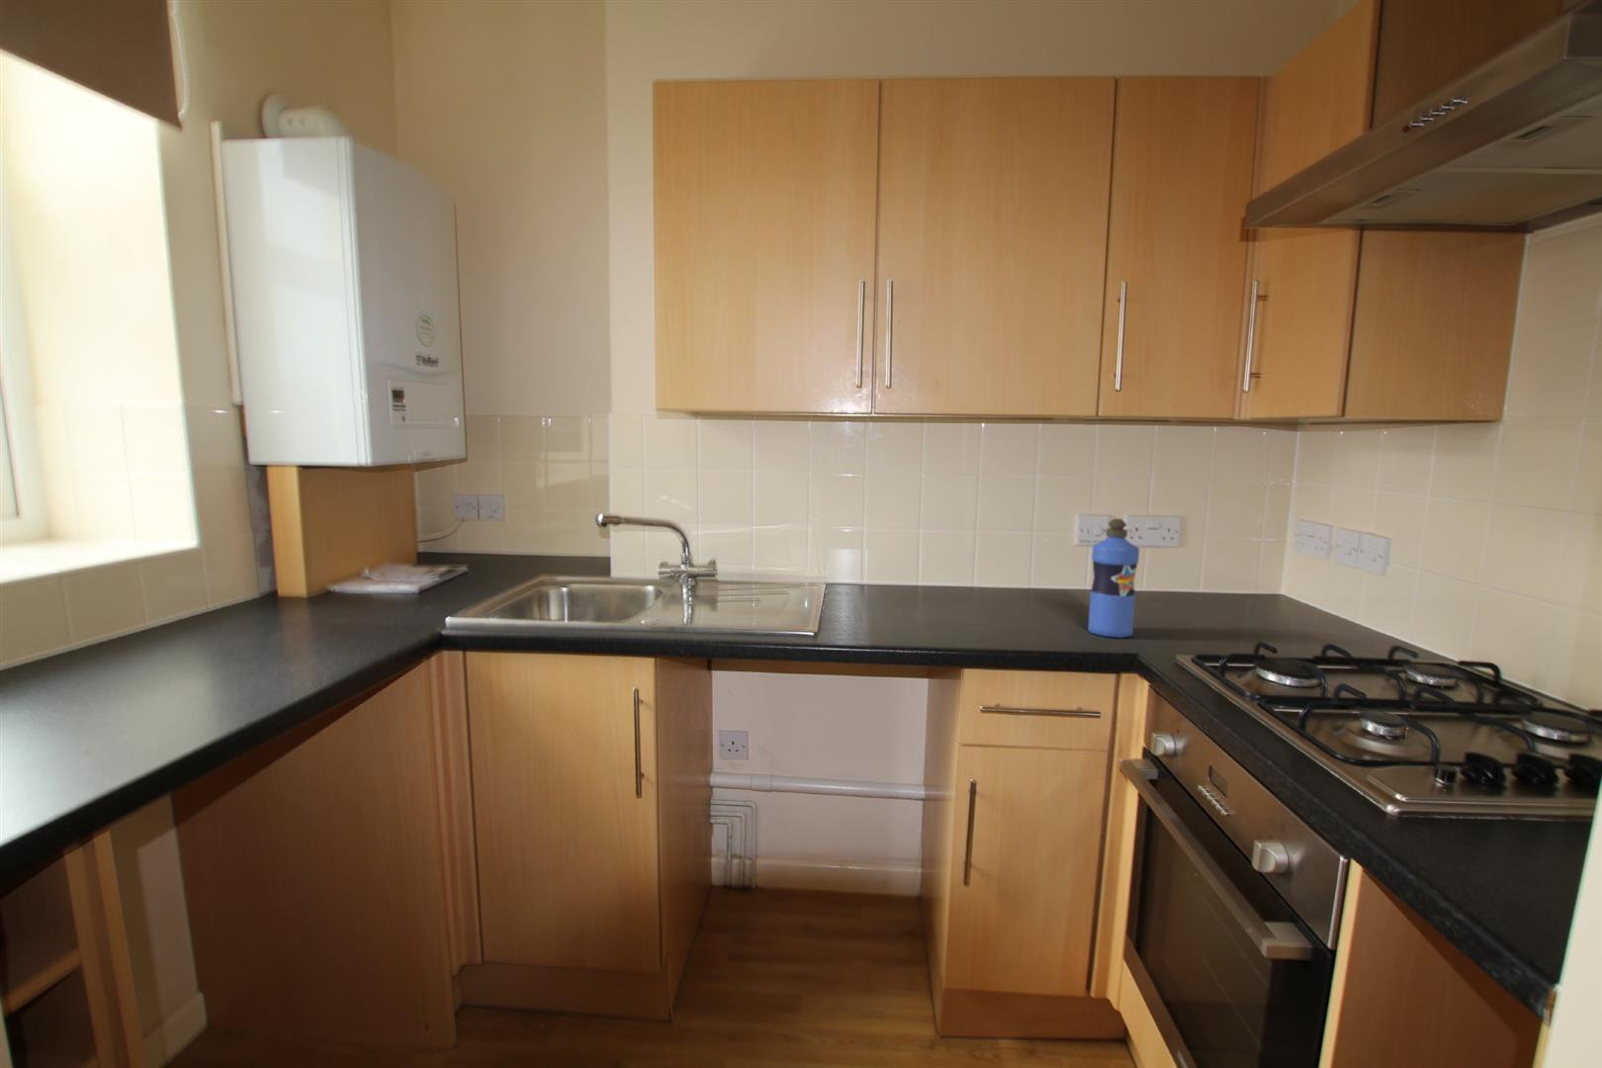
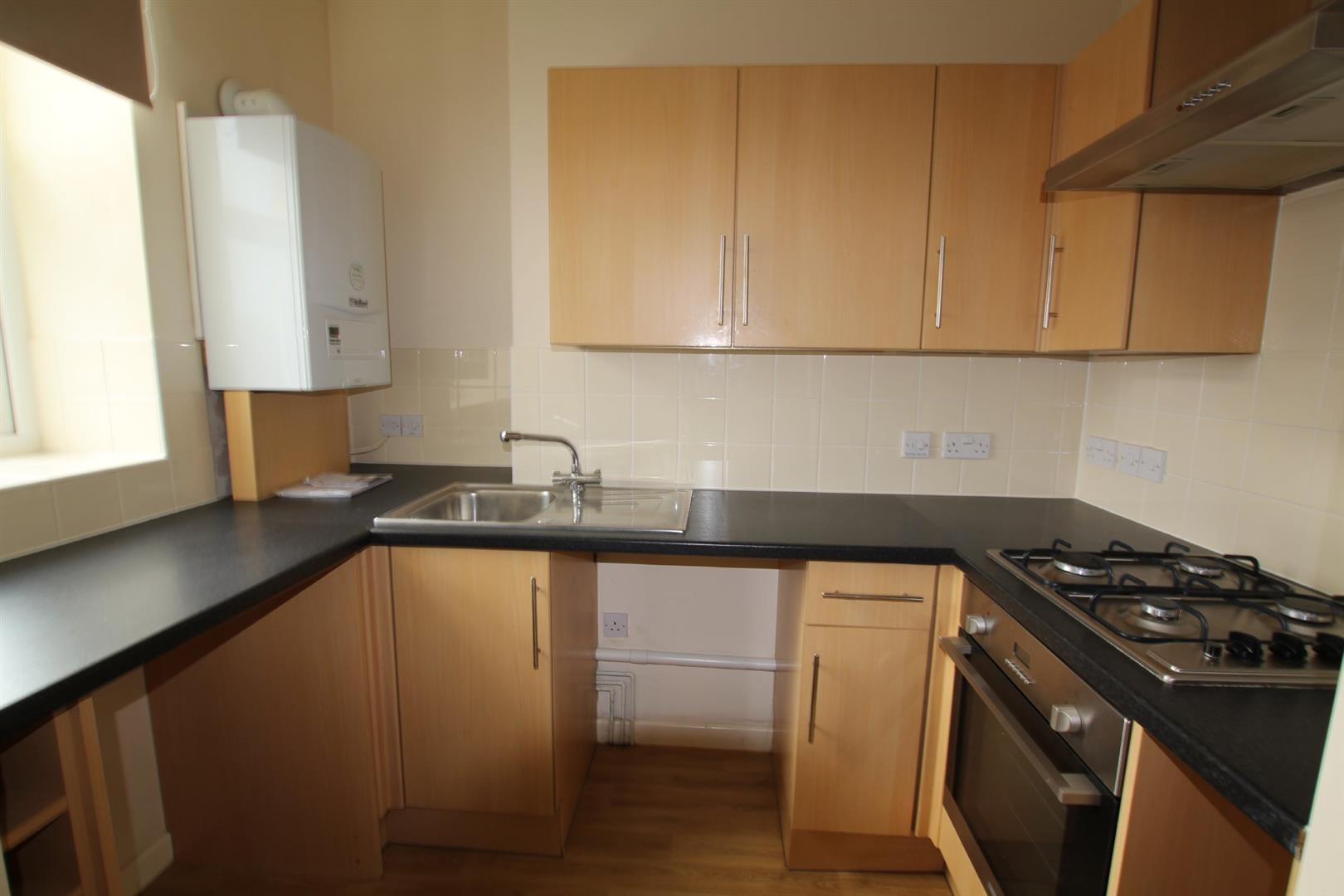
- water bottle (1113, 576)
